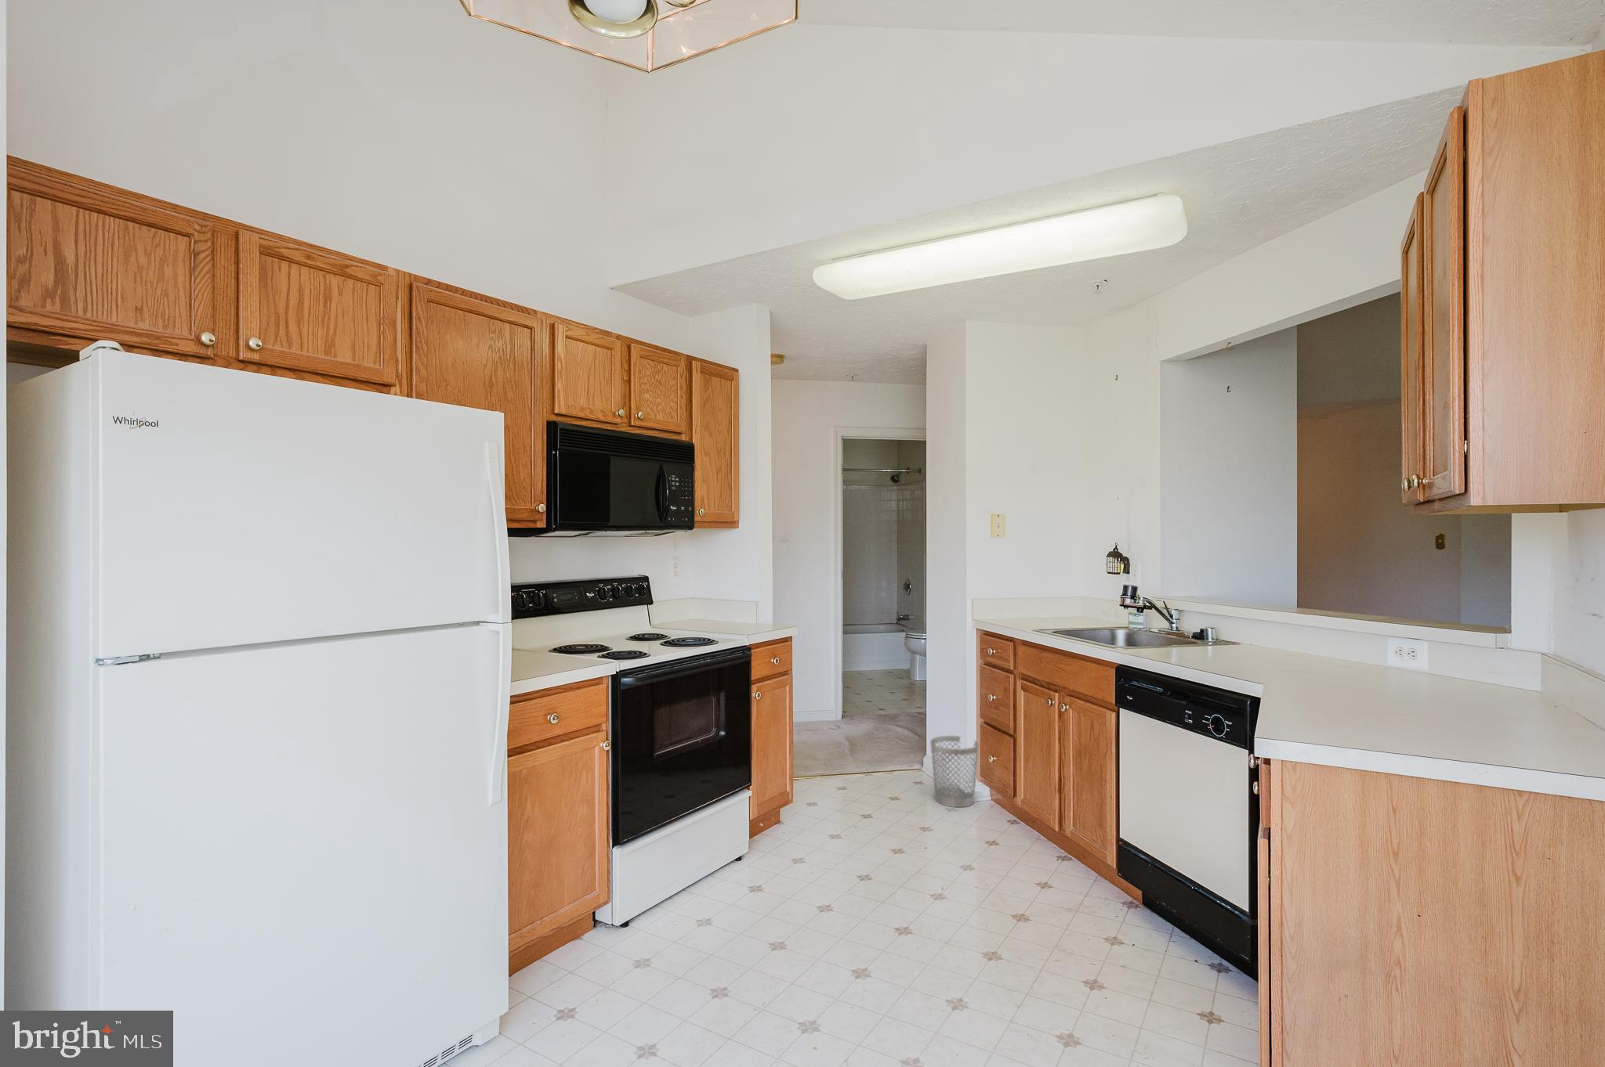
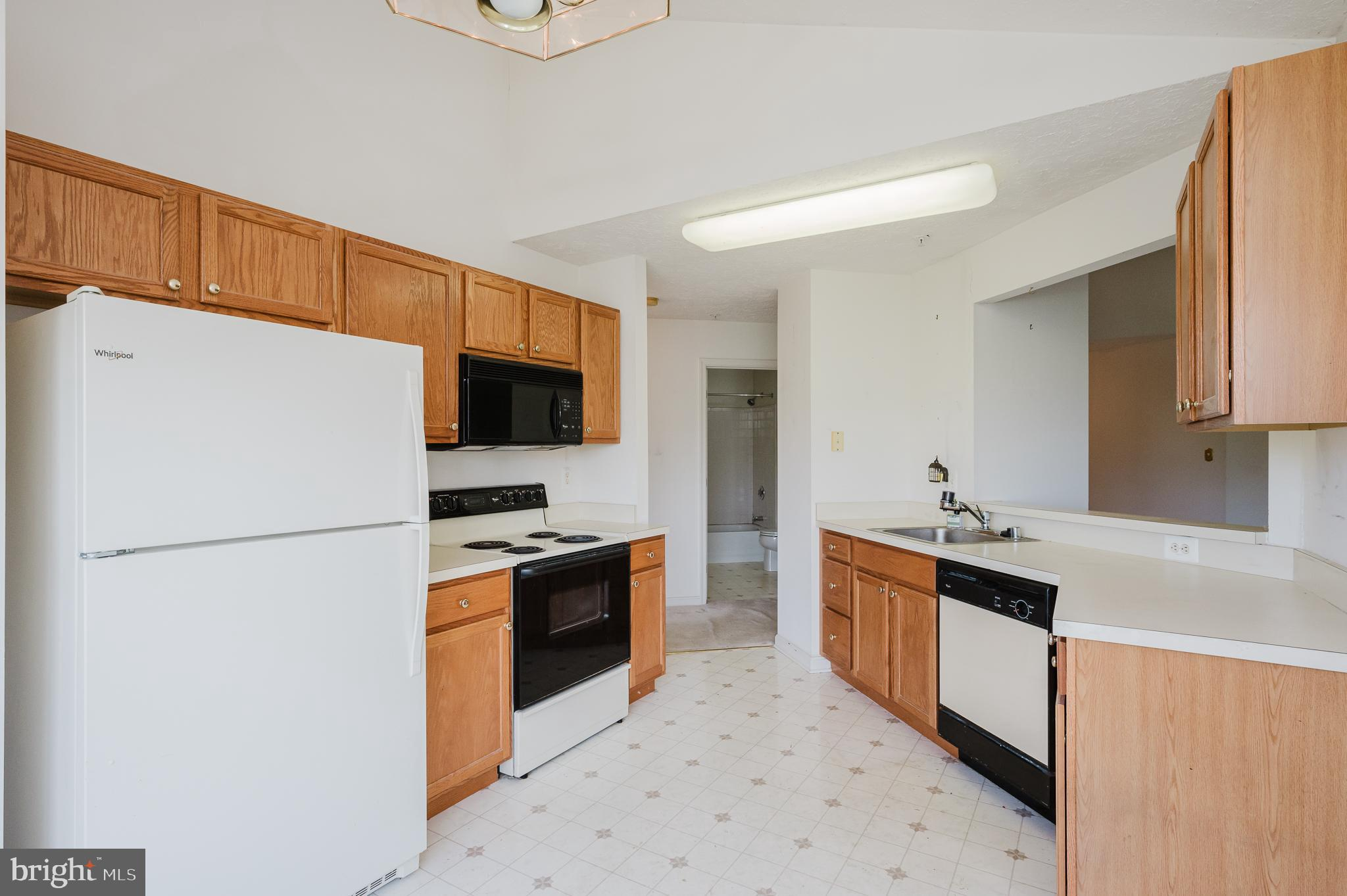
- wastebasket (953, 772)
